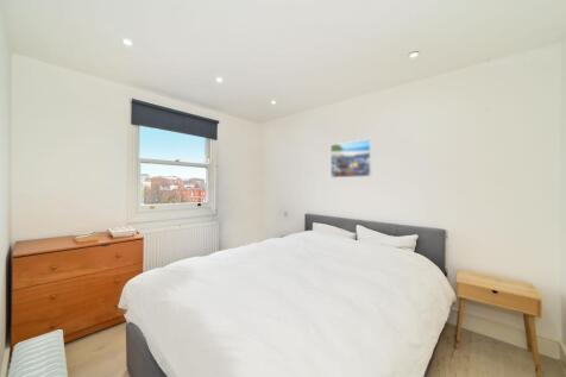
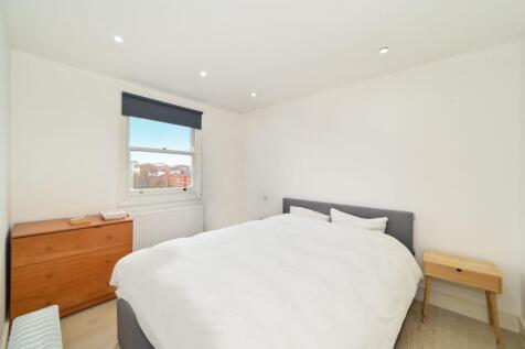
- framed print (350, 159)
